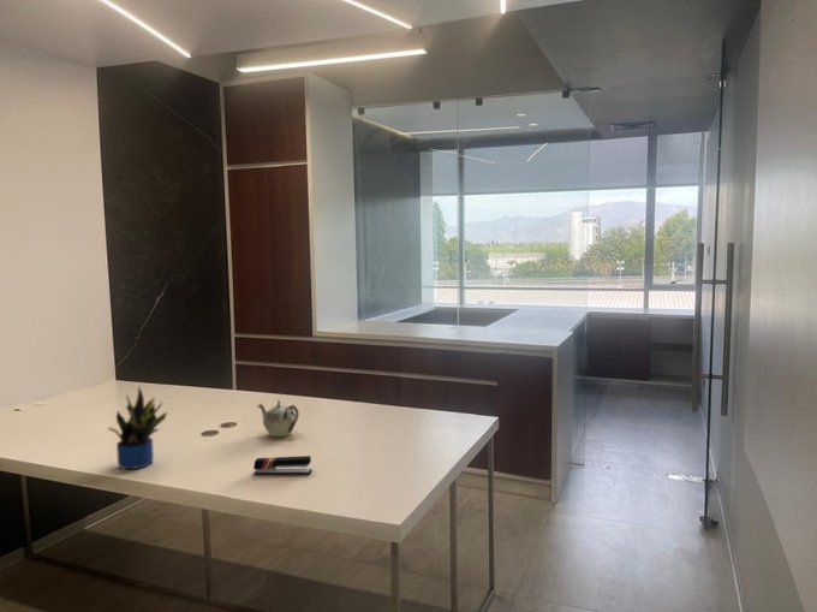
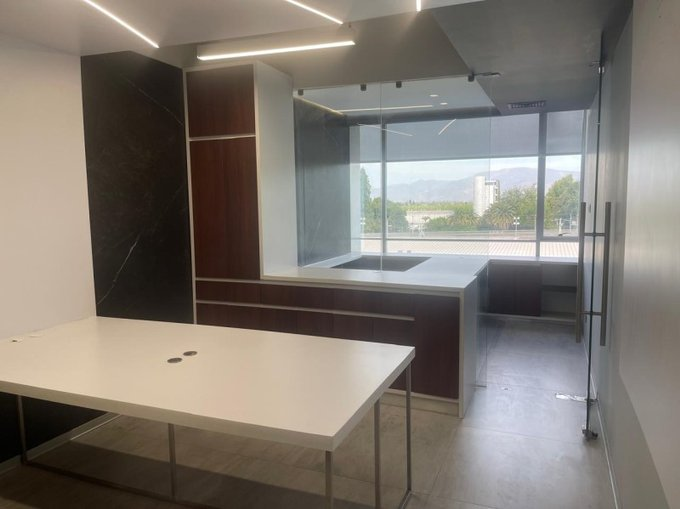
- teapot (278, 416)
- stapler (282, 464)
- potted plant (141, 422)
